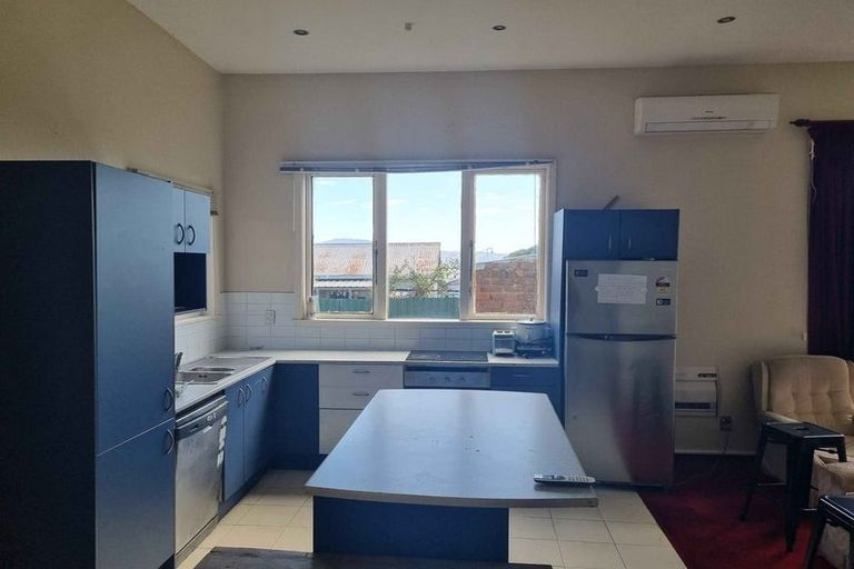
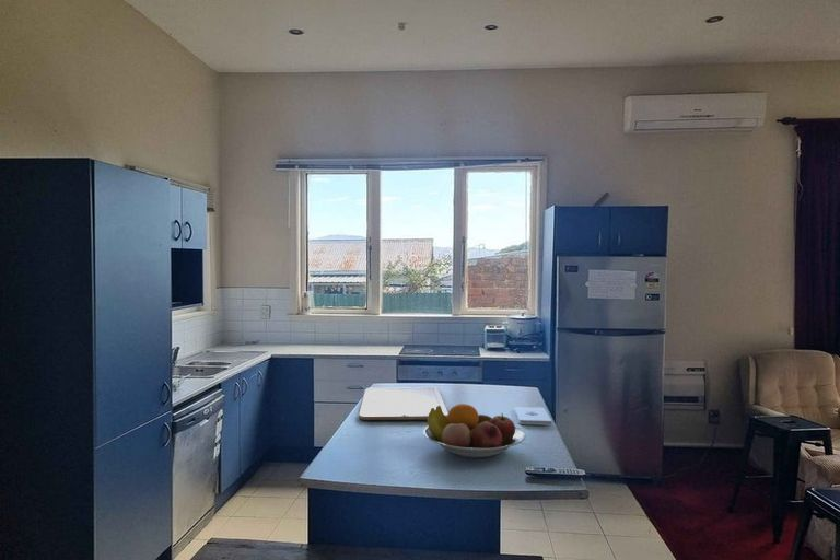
+ notepad (532, 416)
+ fruit bowl (474, 428)
+ chopping board (402, 401)
